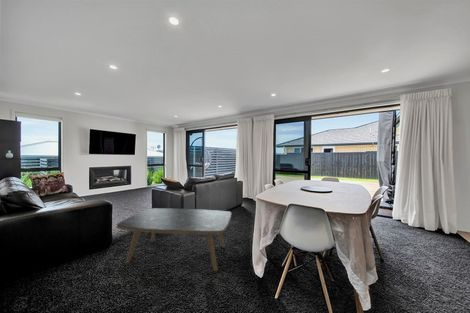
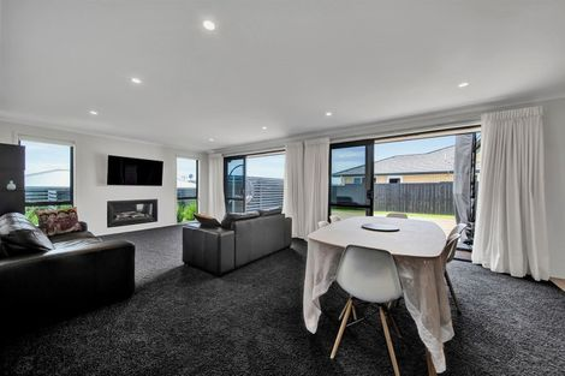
- coffee table (179, 233)
